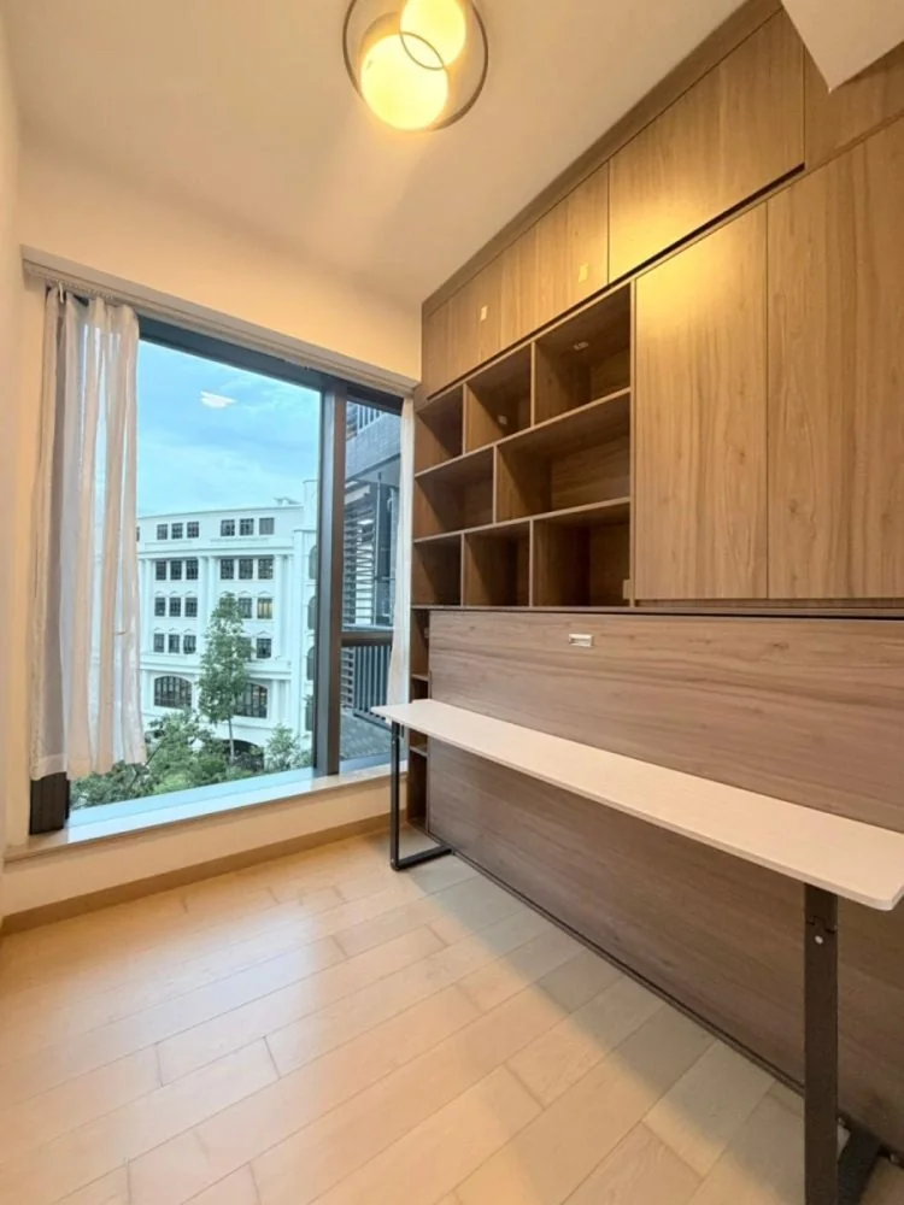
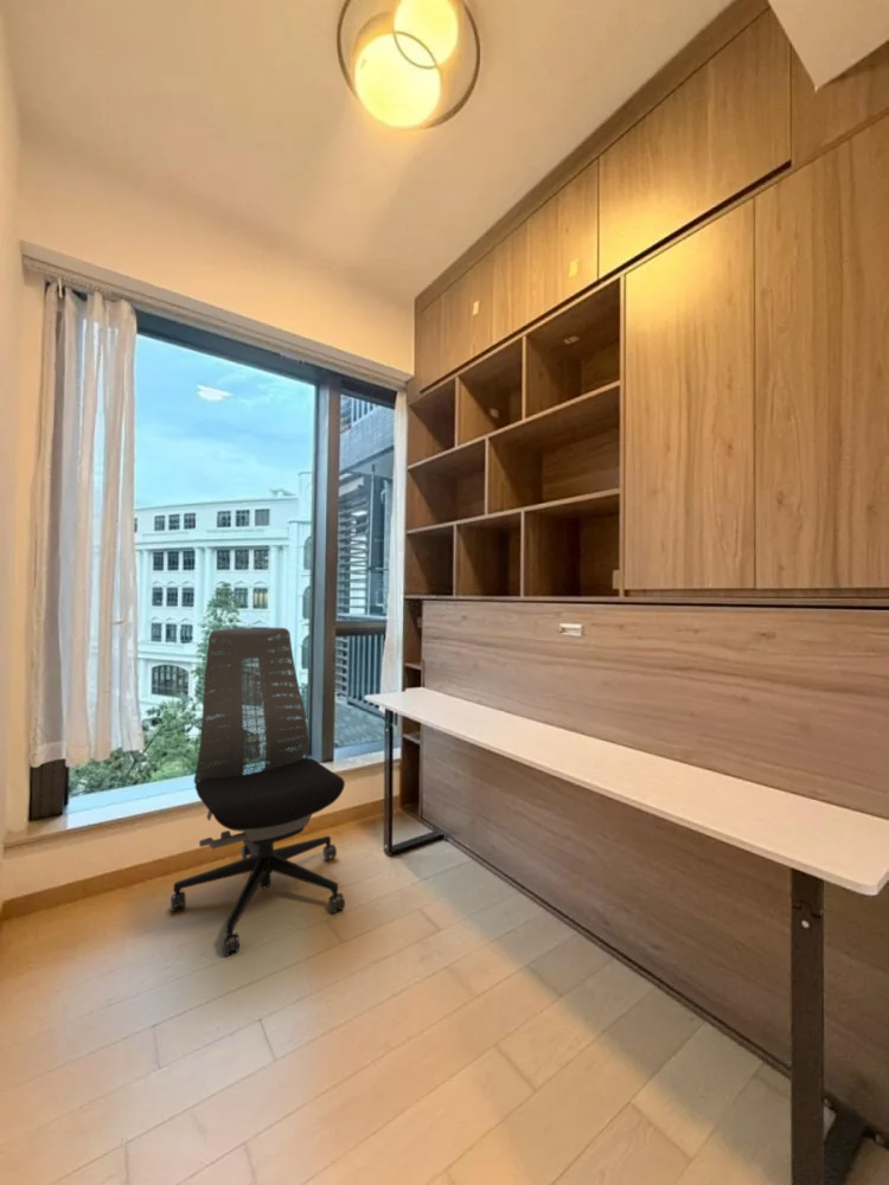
+ office chair (264, 760)
